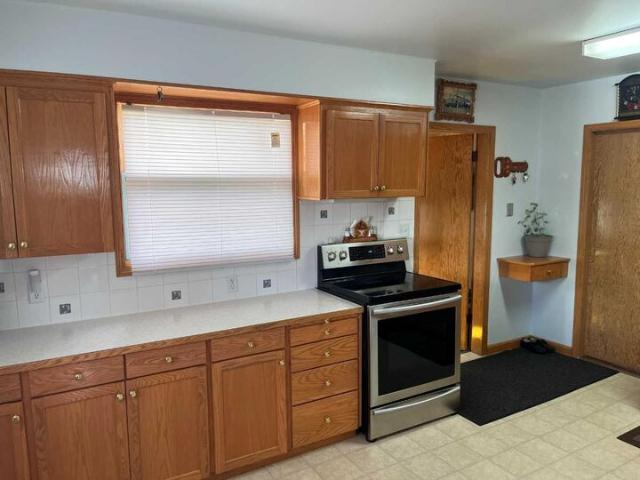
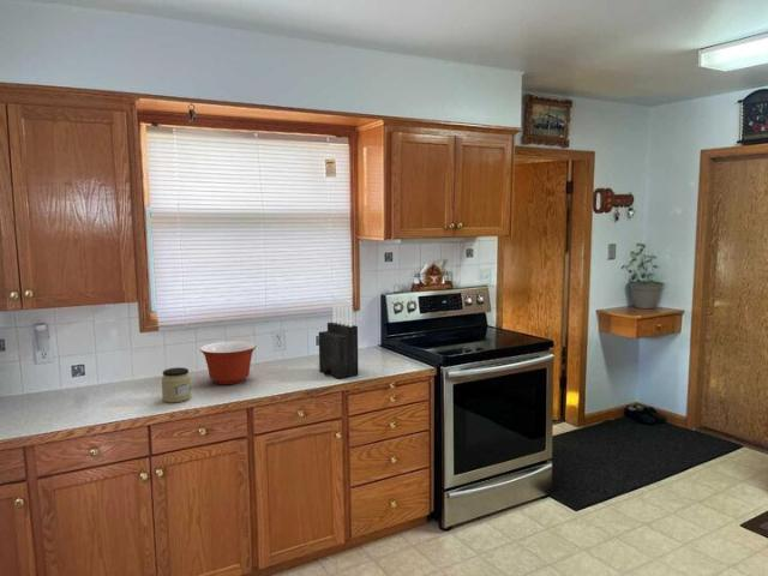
+ knife block (336, 337)
+ jar (175, 384)
+ mixing bowl (228, 364)
